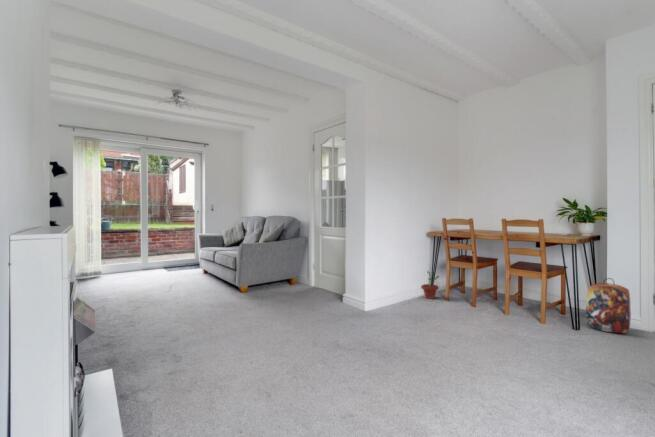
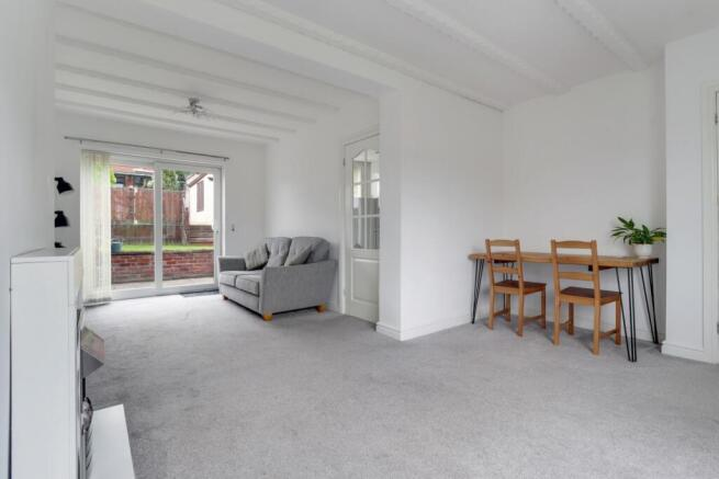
- potted plant (430, 283)
- backpack (608, 304)
